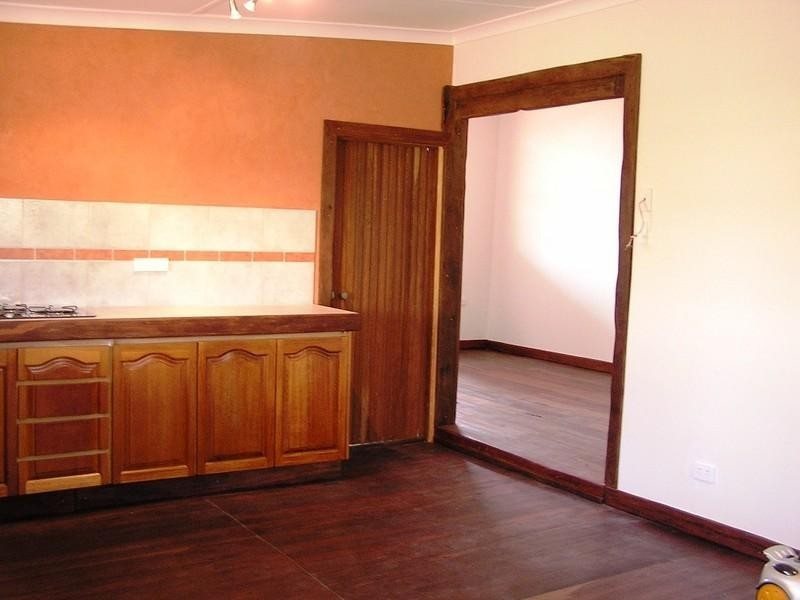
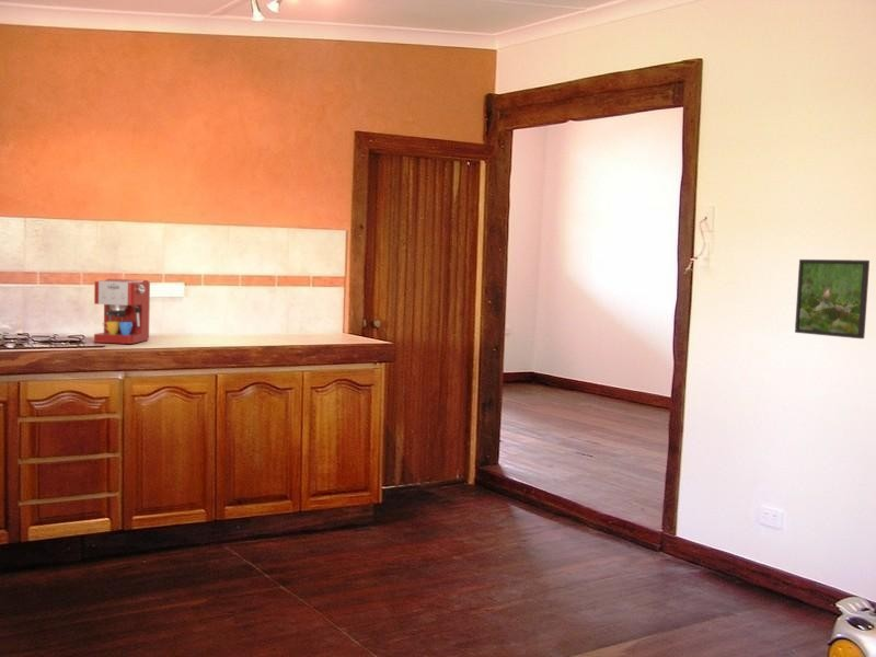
+ coffee maker (122, 310)
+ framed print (830, 297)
